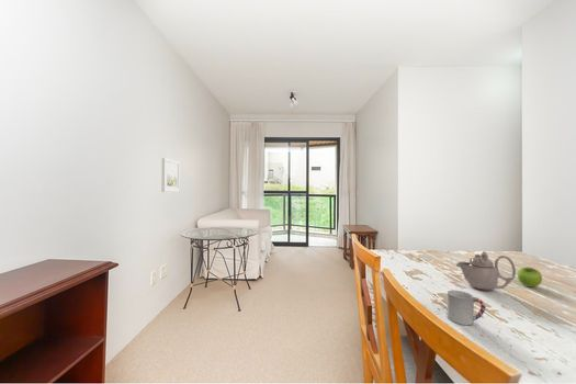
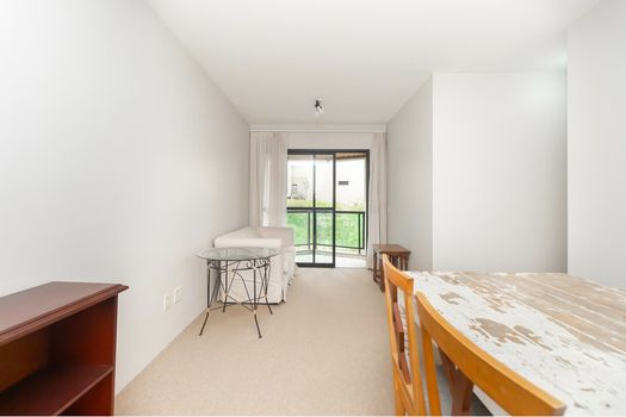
- fruit (529, 276)
- teapot (484, 270)
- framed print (171, 176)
- cup (465, 307)
